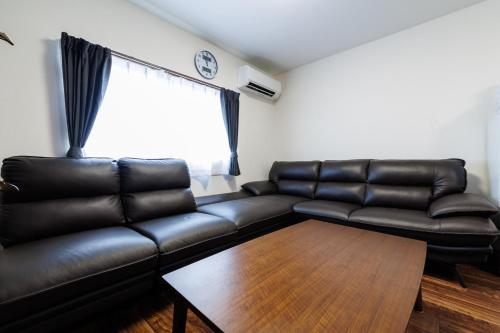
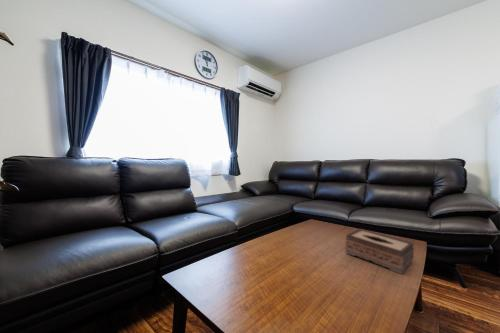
+ tissue box (377, 248)
